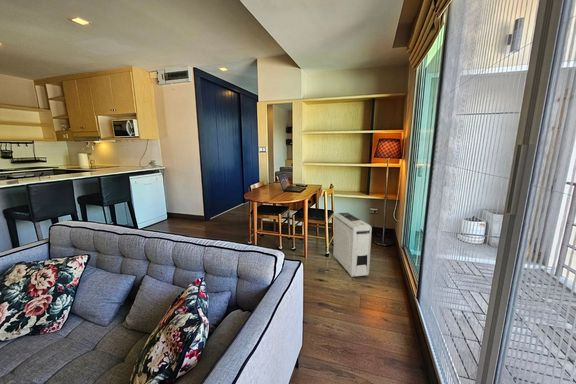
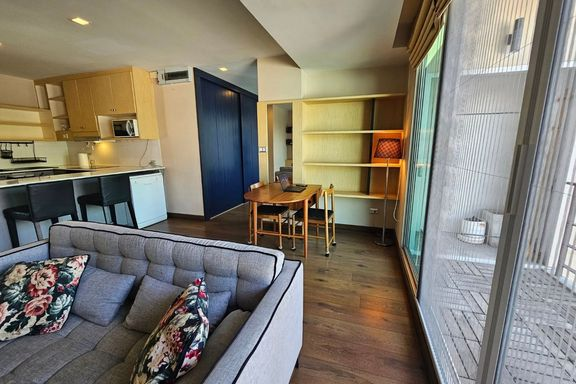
- air purifier (350, 241)
